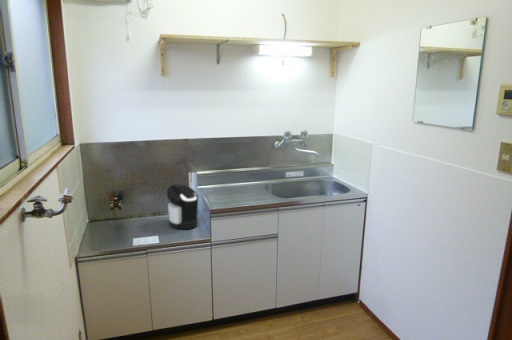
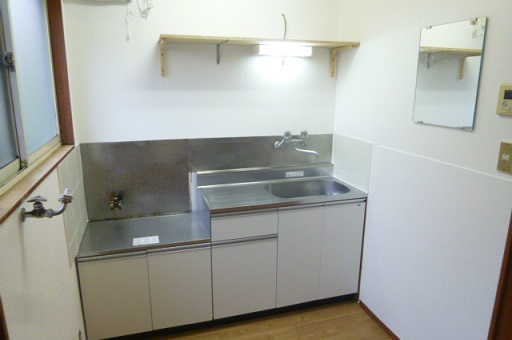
- coffee maker (183, 205)
